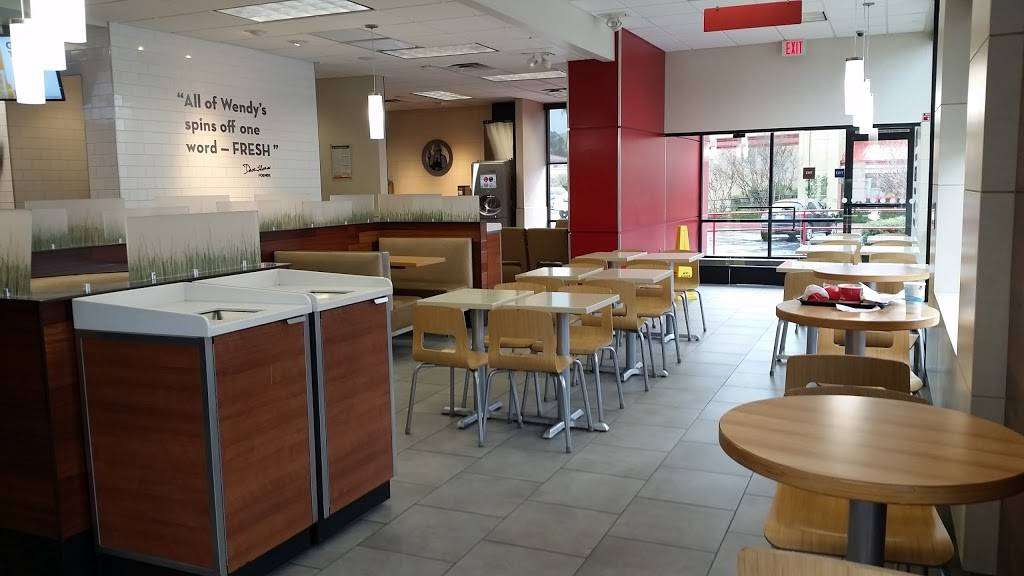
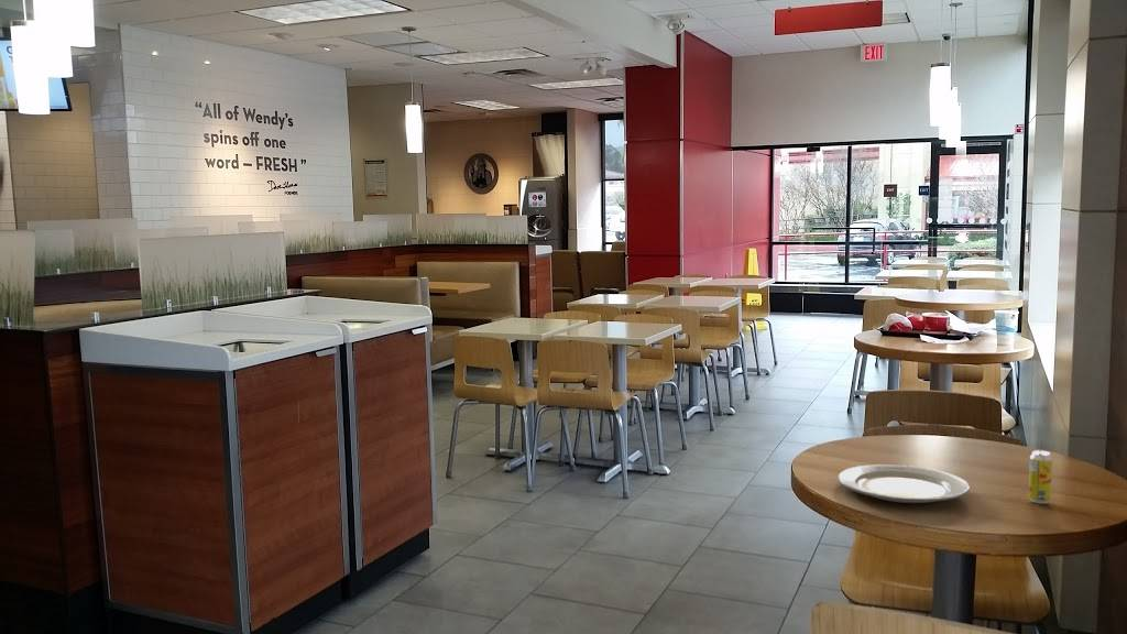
+ beverage can (1040, 476)
+ chinaware (901, 484)
